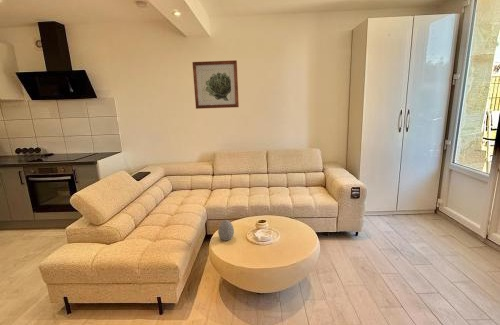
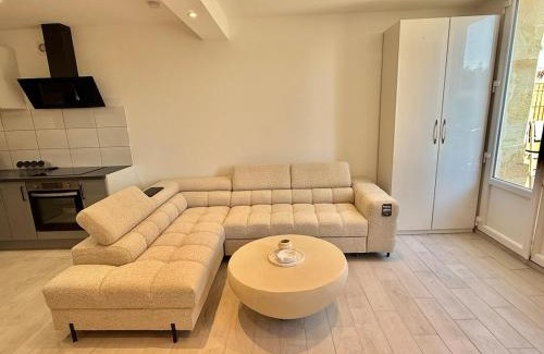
- decorative egg (225, 229)
- wall art (216, 85)
